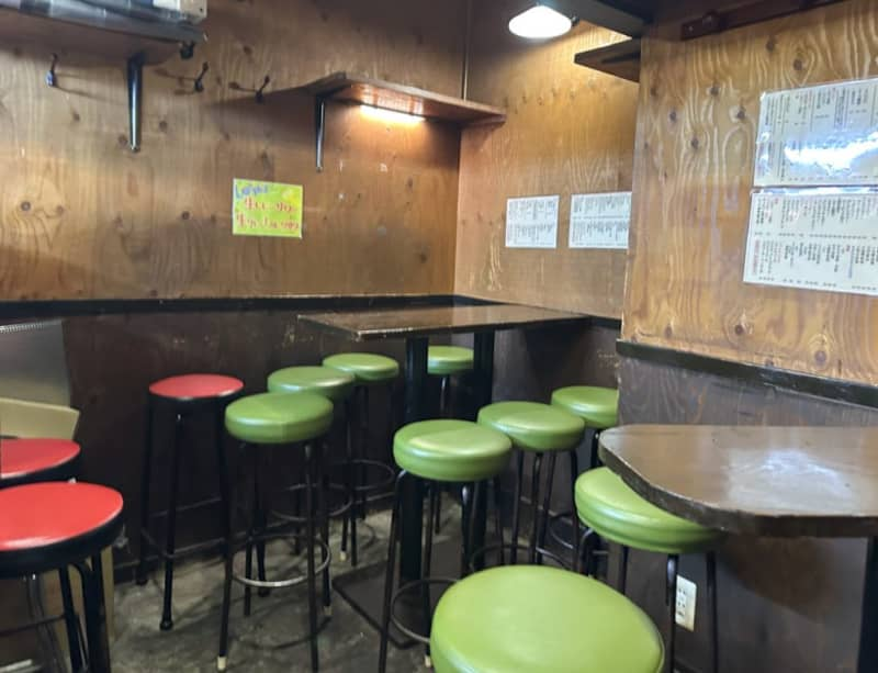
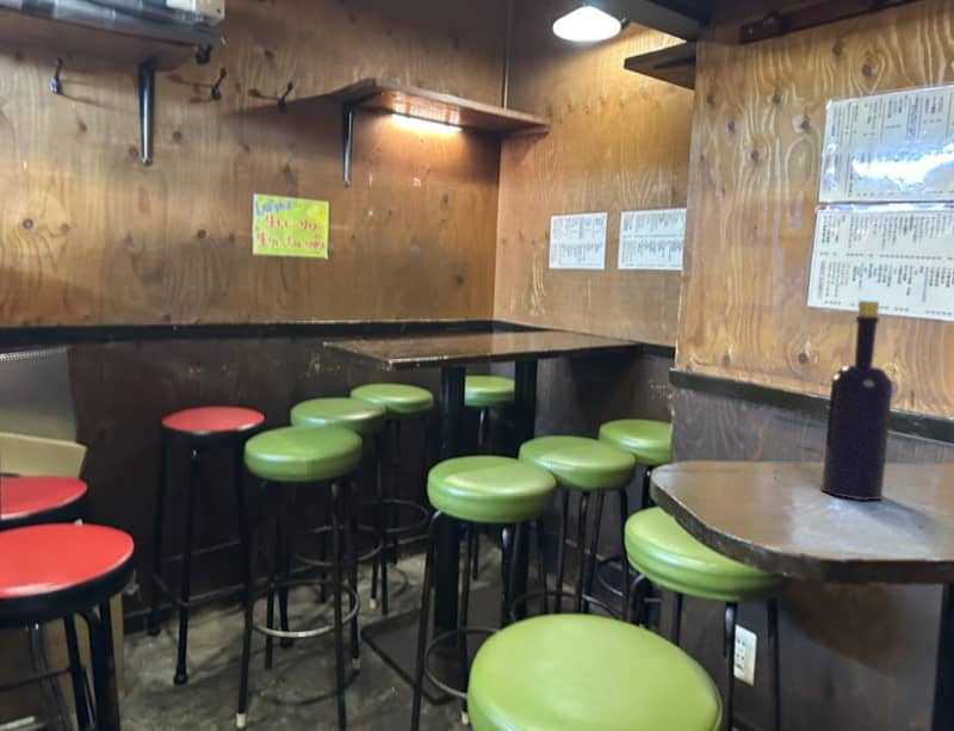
+ bottle (860, 397)
